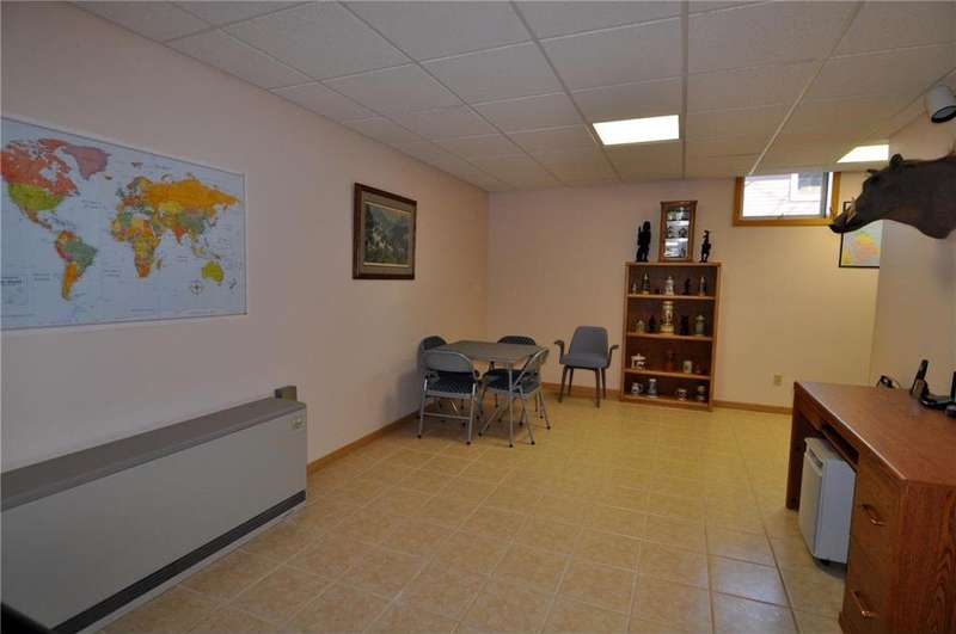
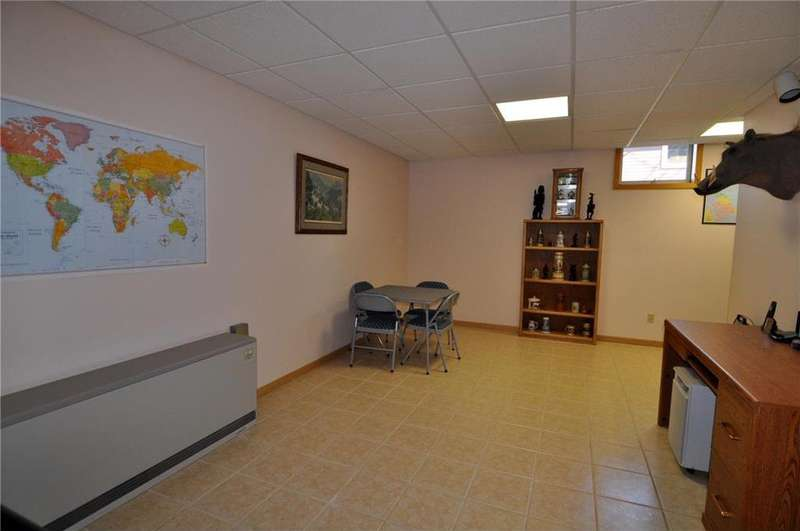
- armchair (586, 363)
